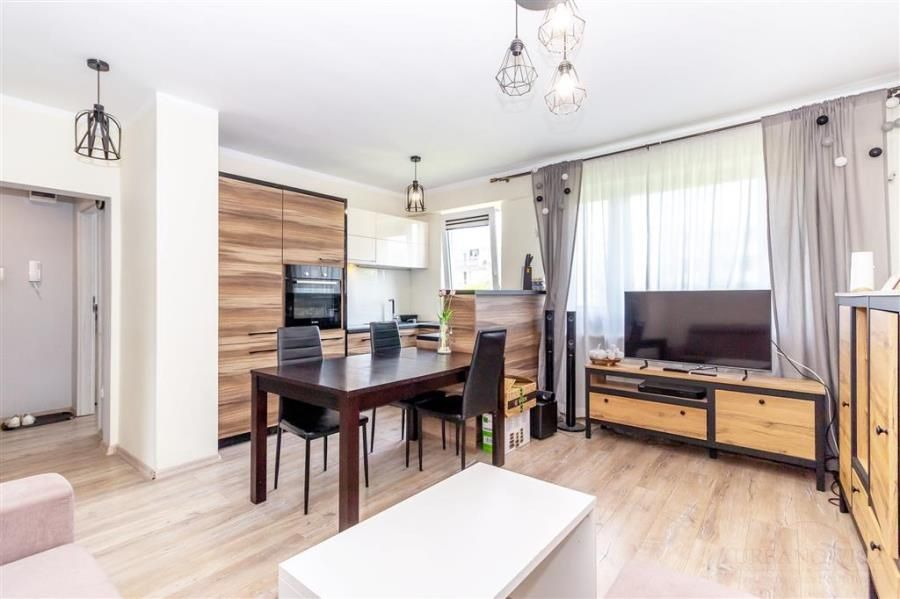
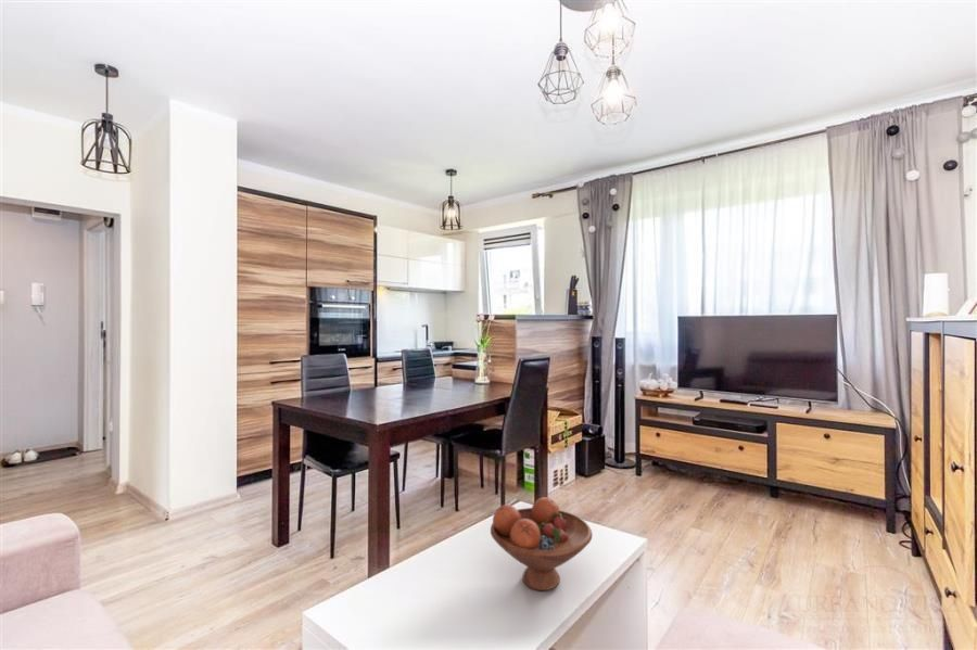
+ fruit bowl (541, 544)
